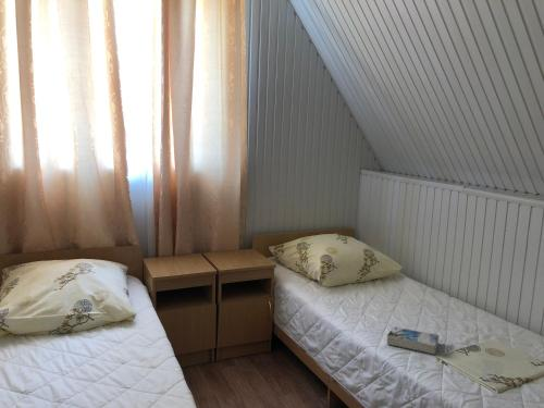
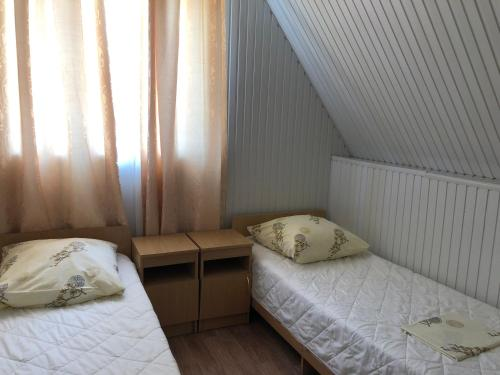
- book (412, 338)
